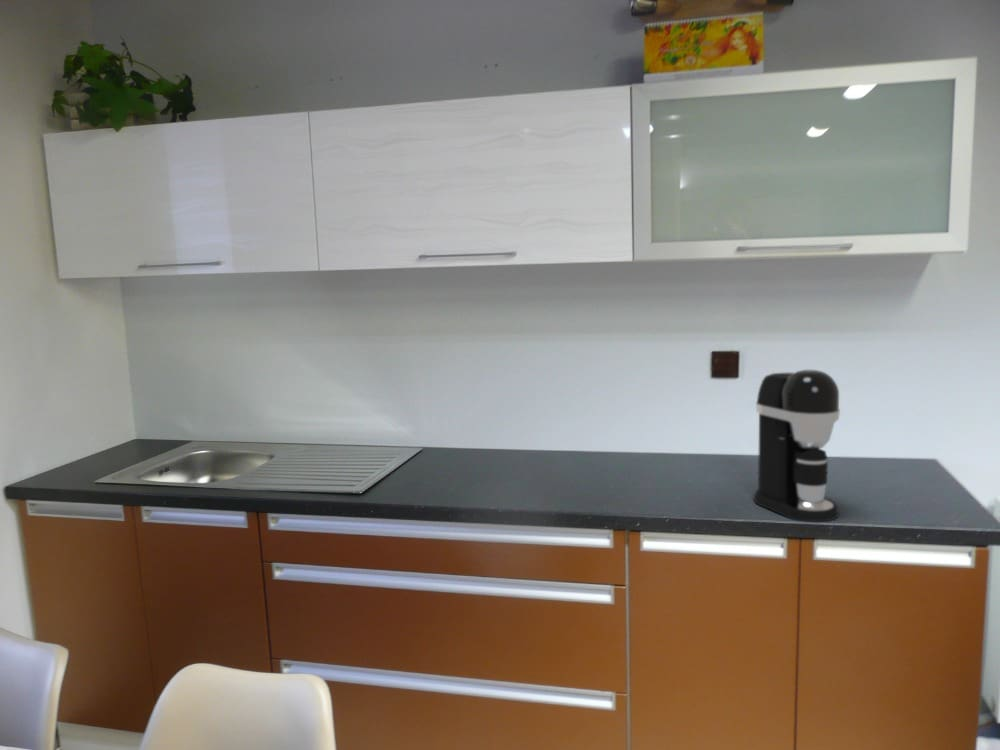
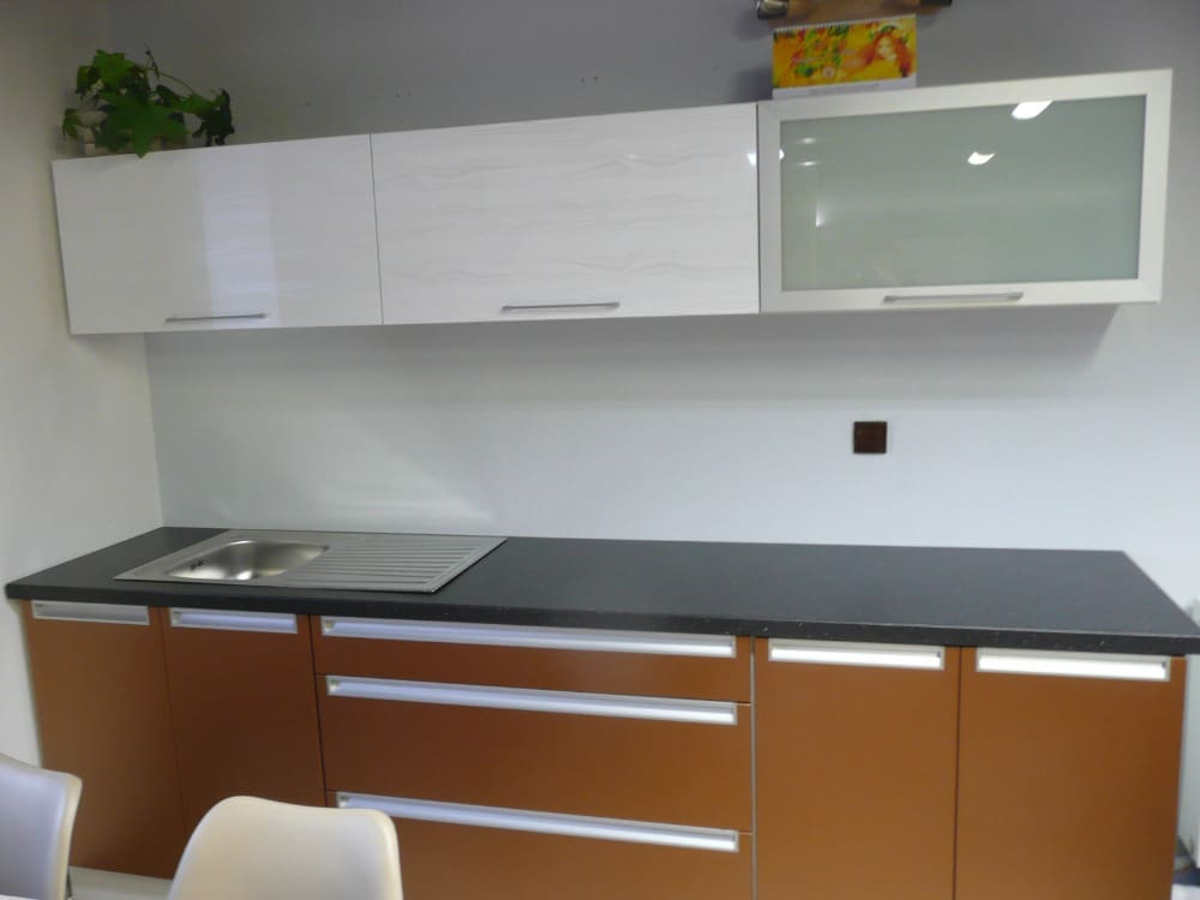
- coffee maker (795, 438)
